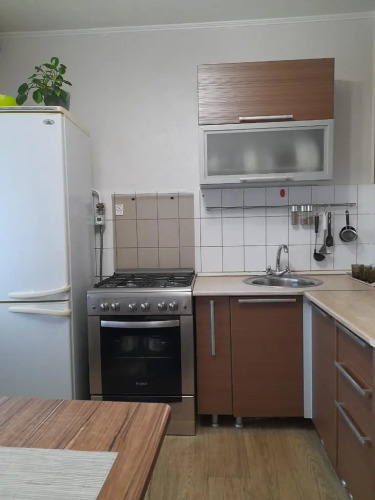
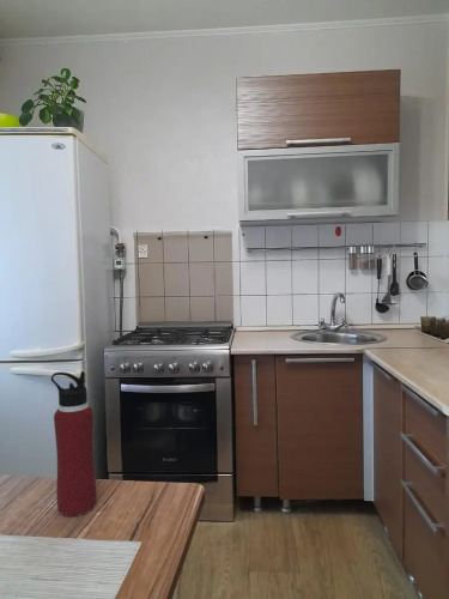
+ water bottle (74, 438)
